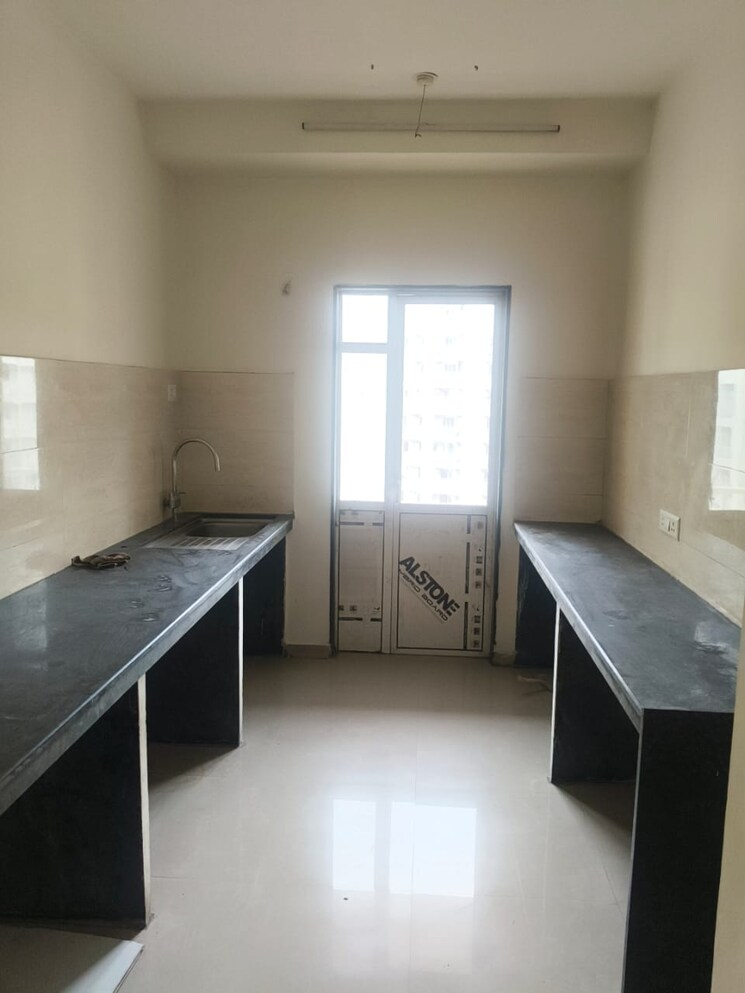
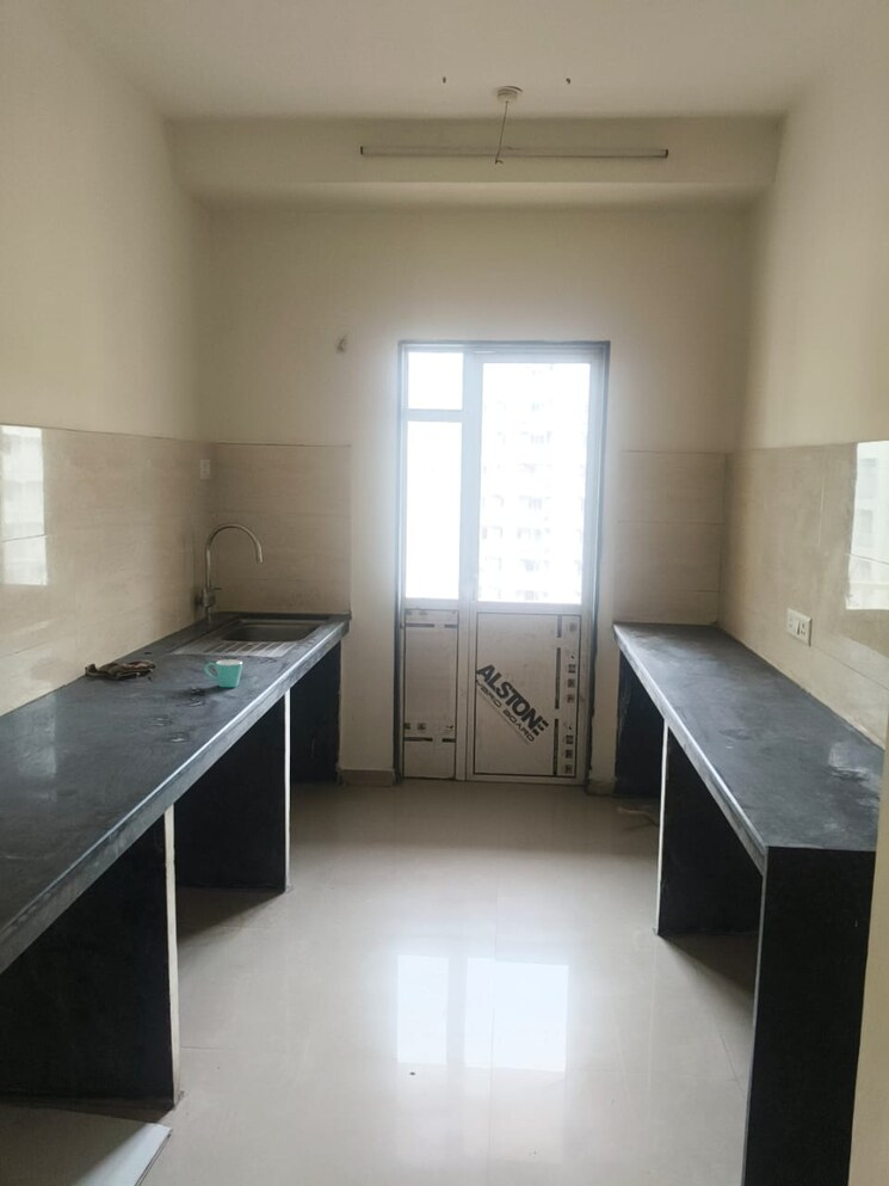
+ mug (223, 674)
